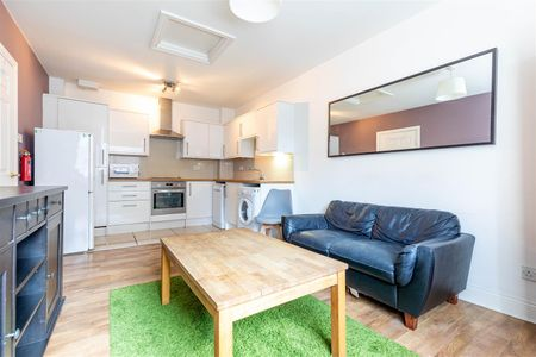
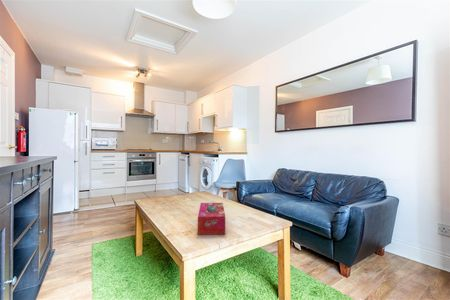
+ tissue box (211, 216)
